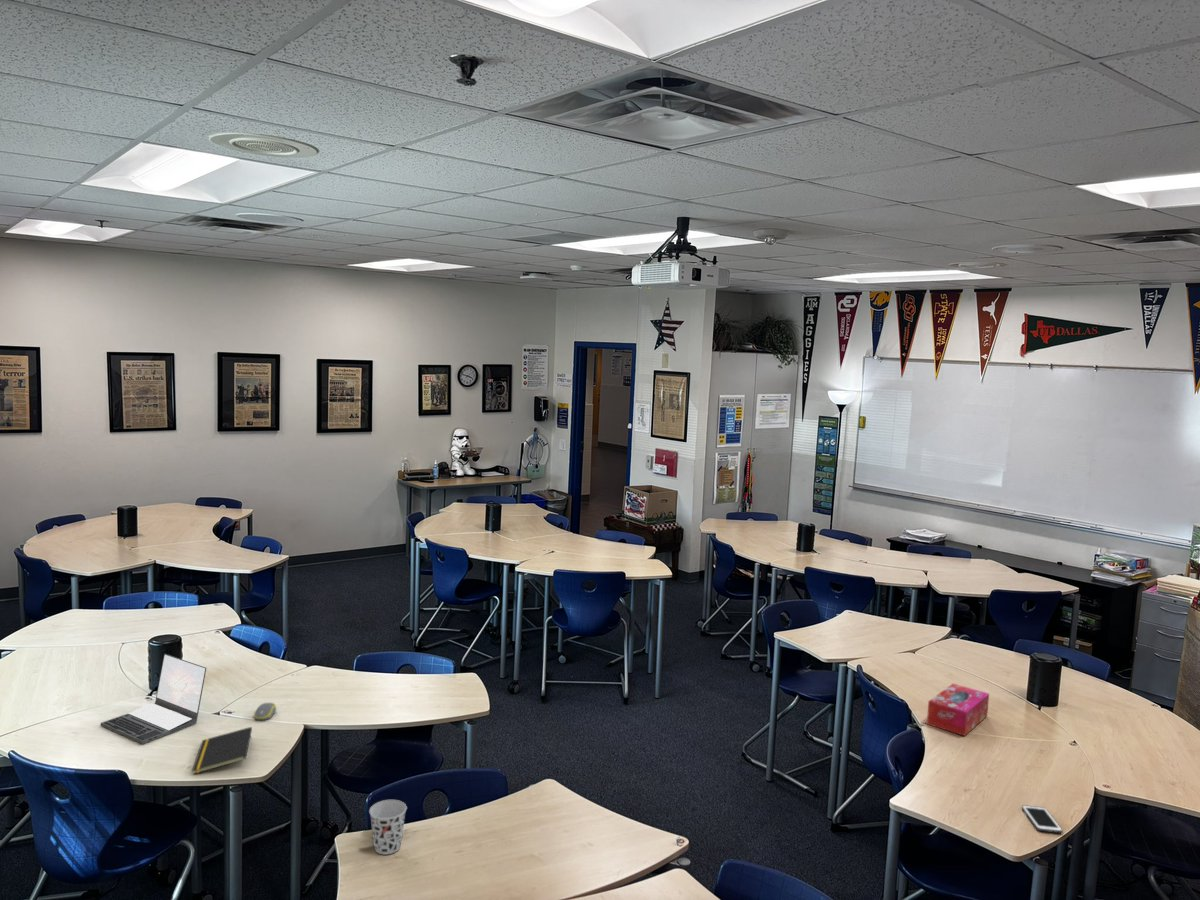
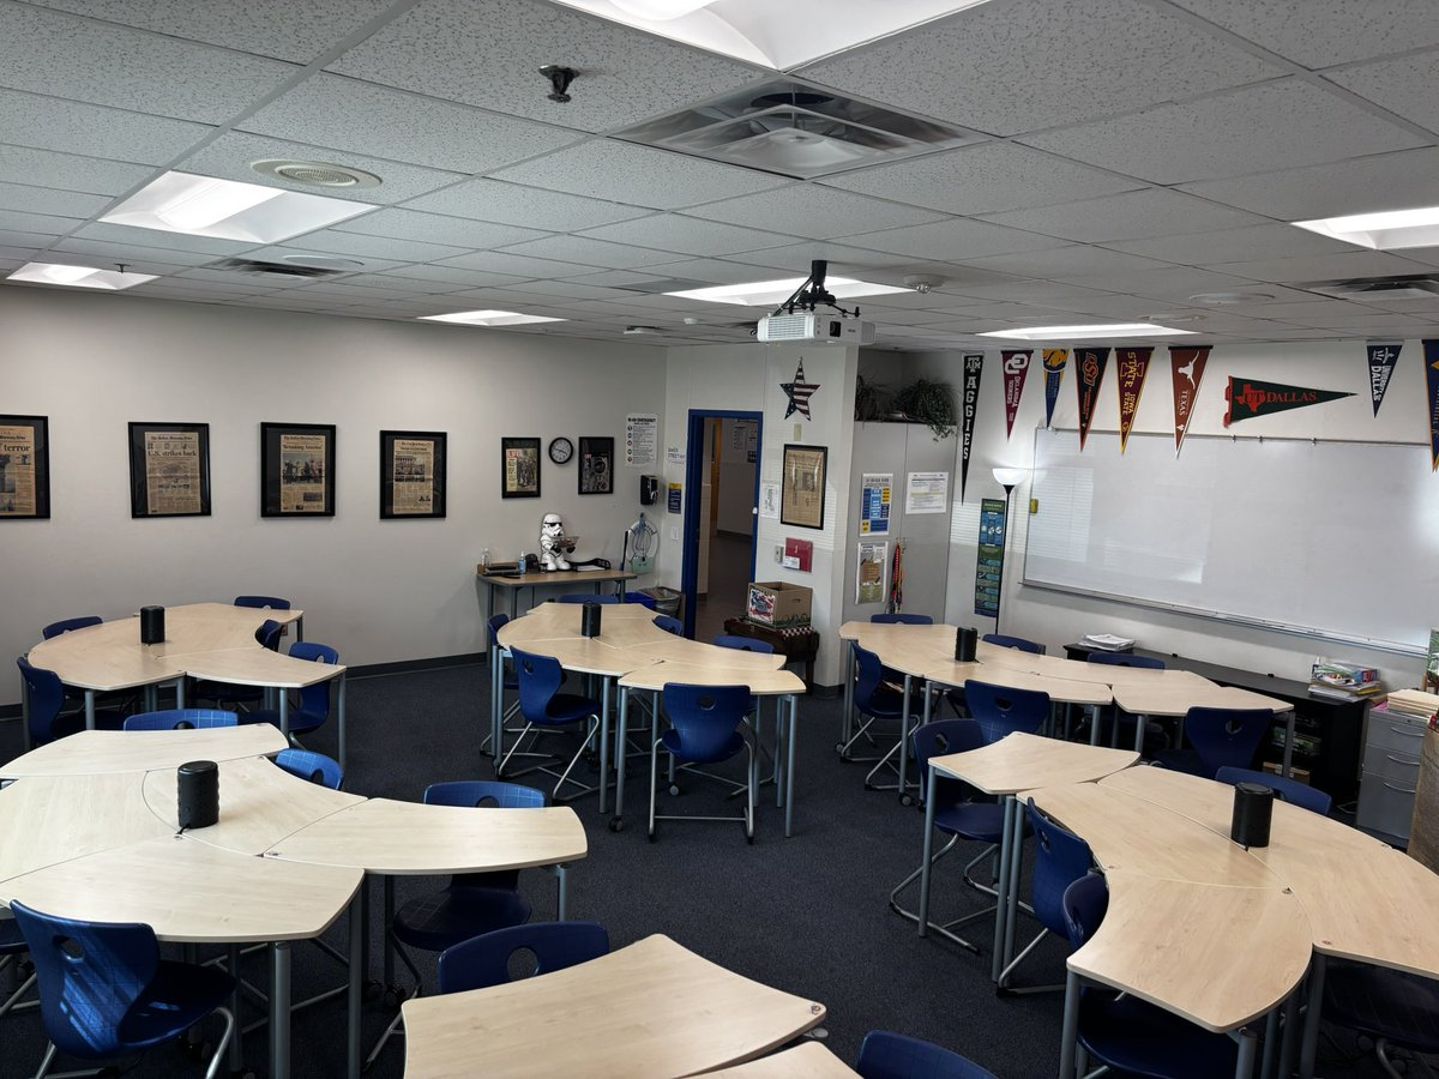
- tissue box (958, 708)
- cup (387, 828)
- cell phone (1041, 818)
- laptop (156, 696)
- computer mouse (265, 710)
- notepad (223, 749)
